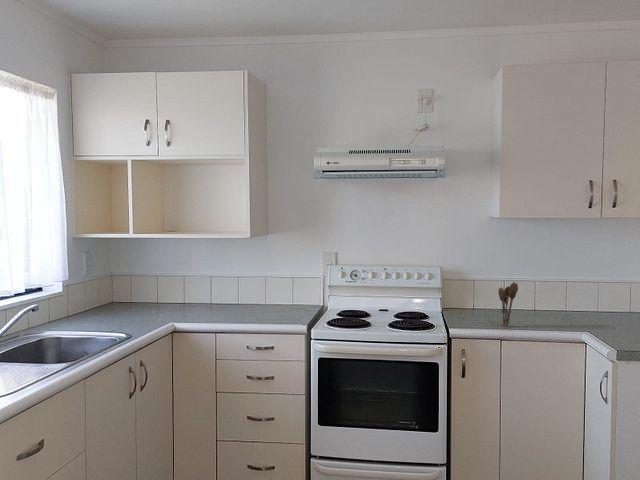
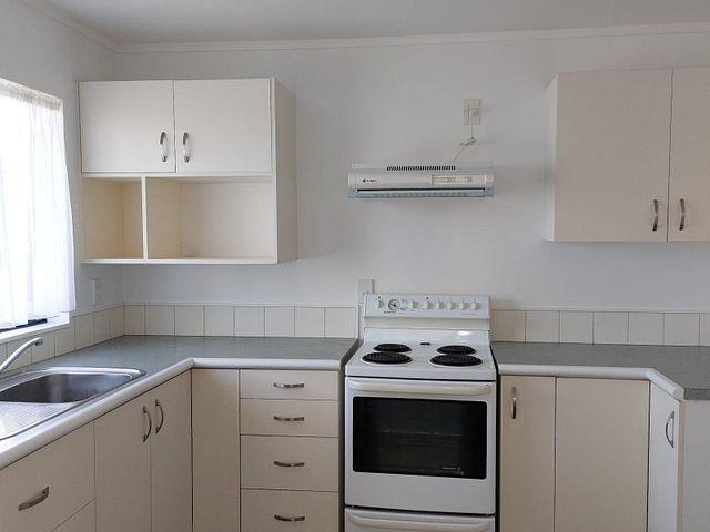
- utensil holder (507, 304)
